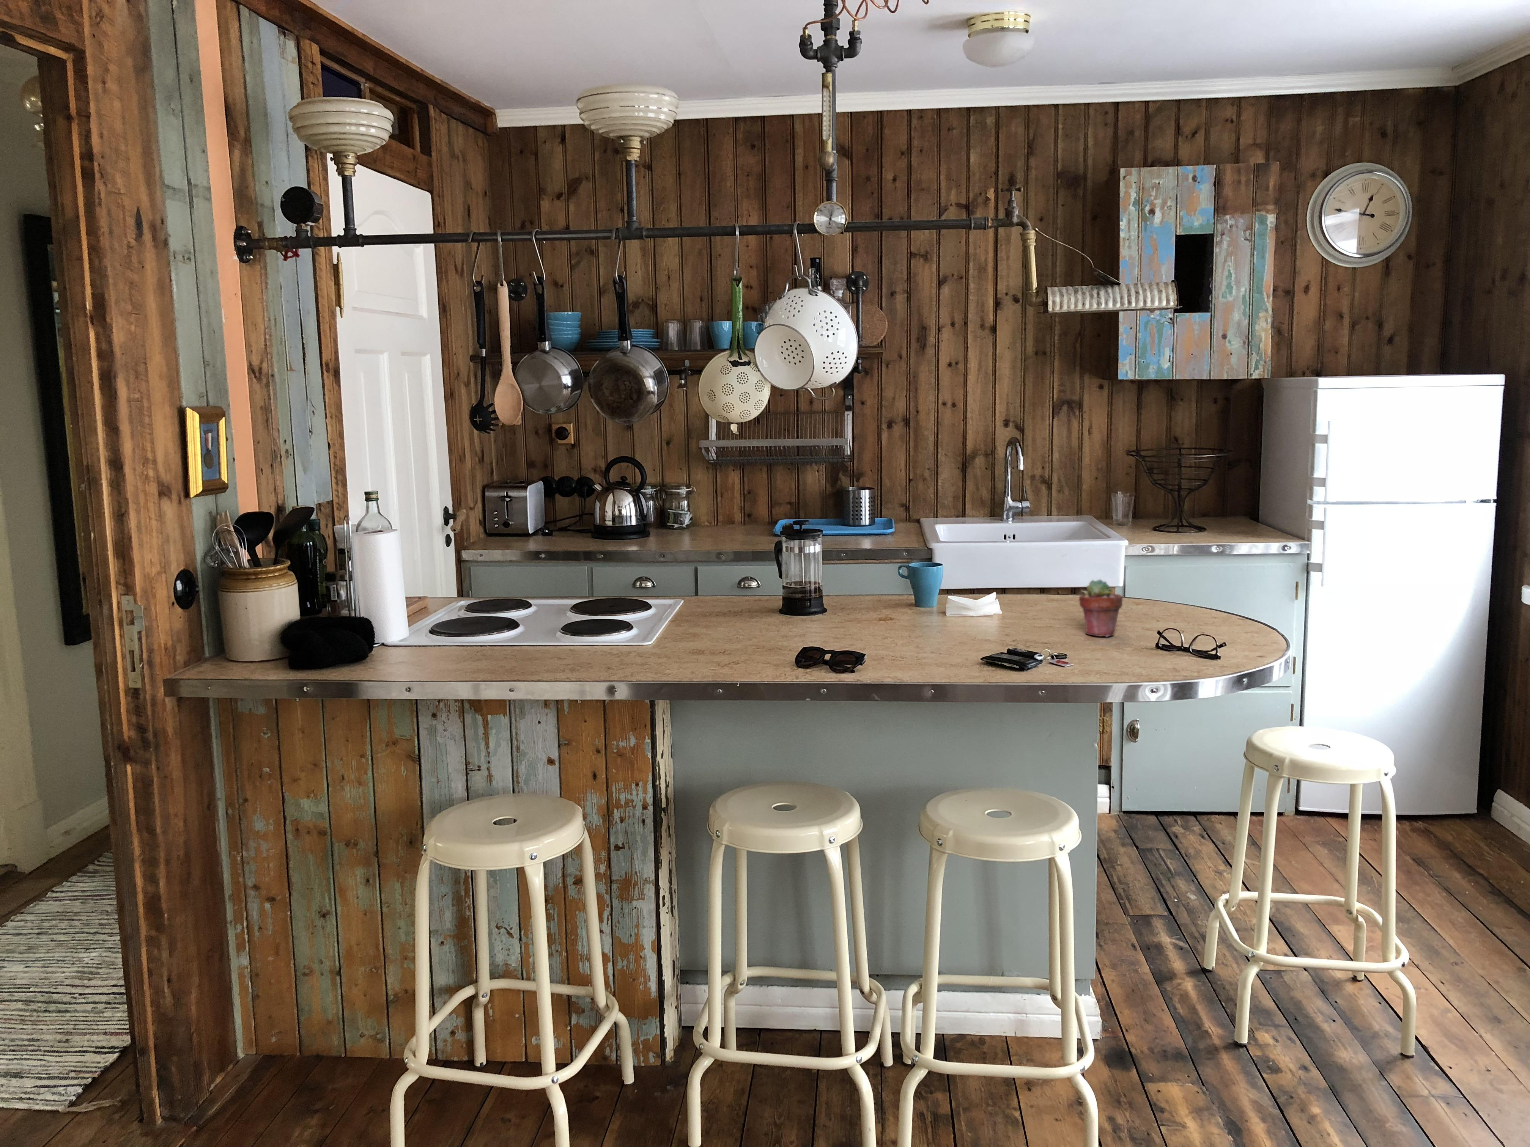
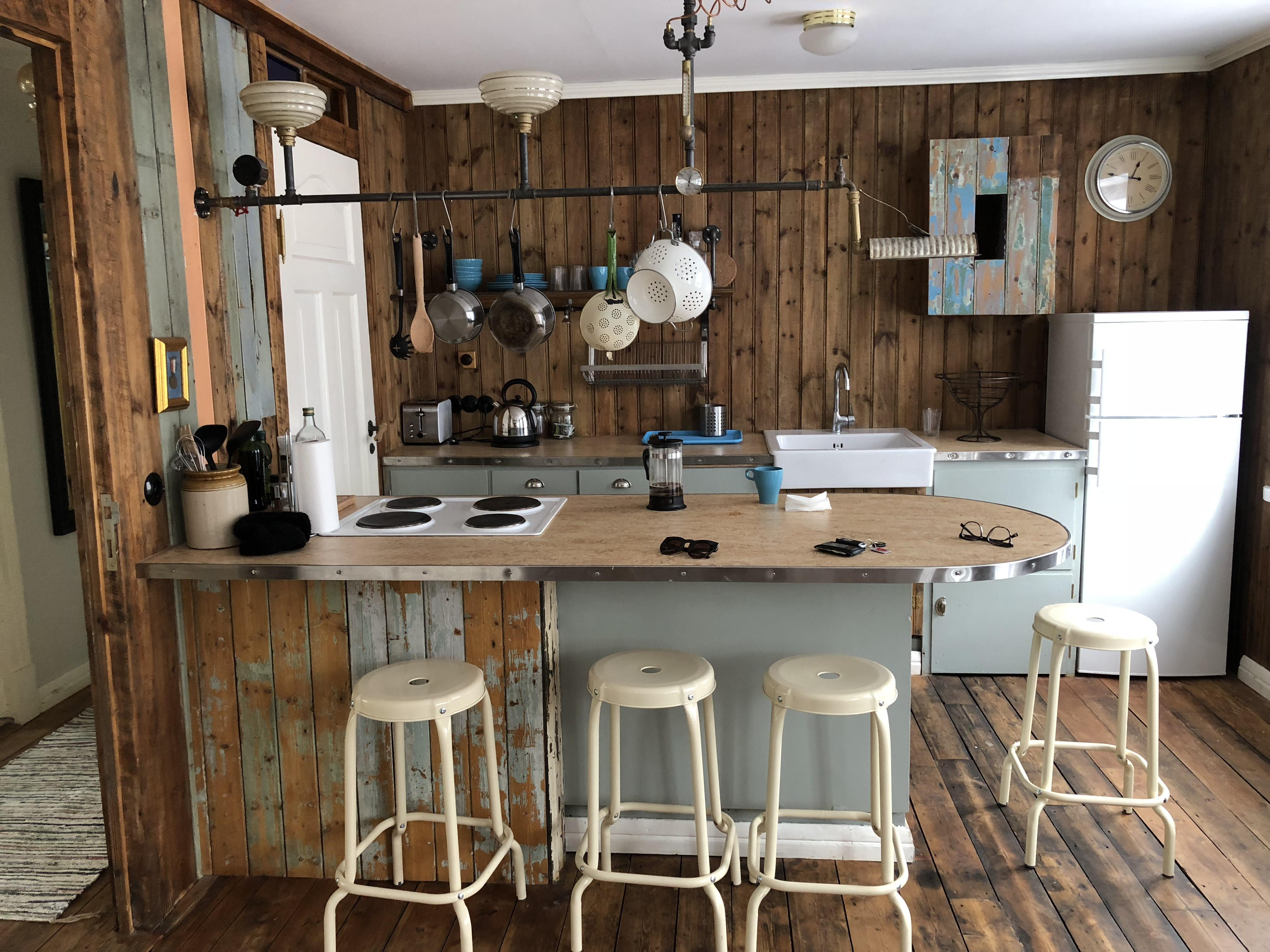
- potted succulent (1100, 606)
